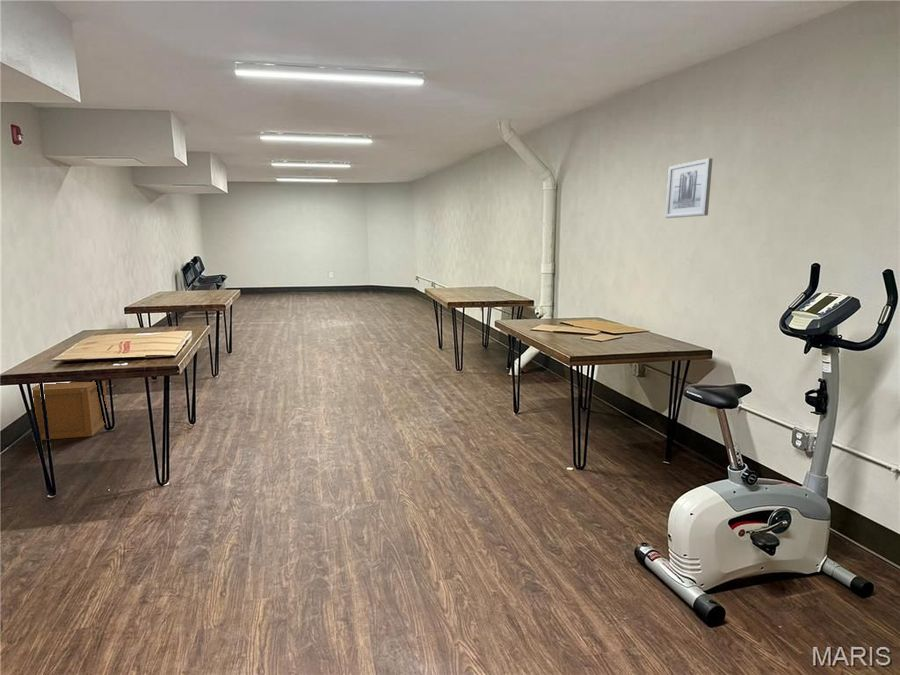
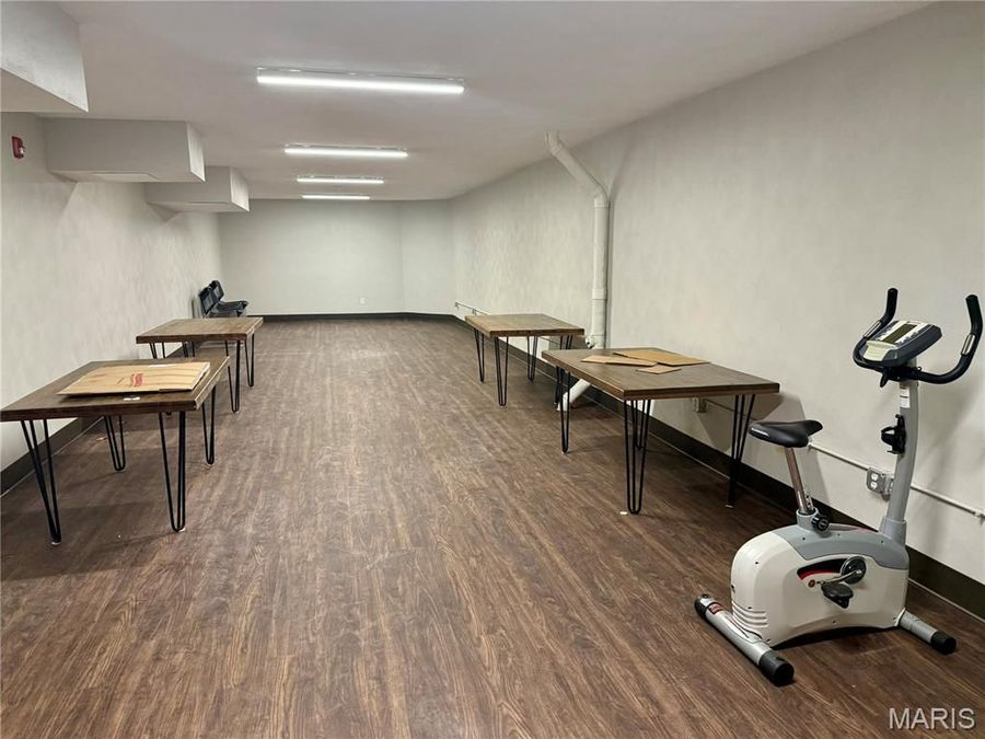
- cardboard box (70, 406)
- wall art (687, 190)
